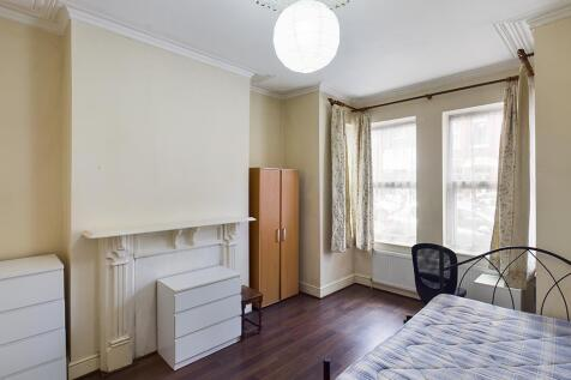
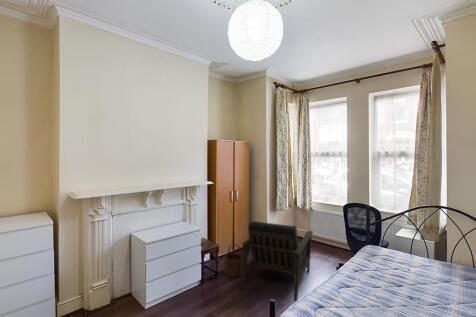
+ wooden bucket (234, 258)
+ armchair (278, 249)
